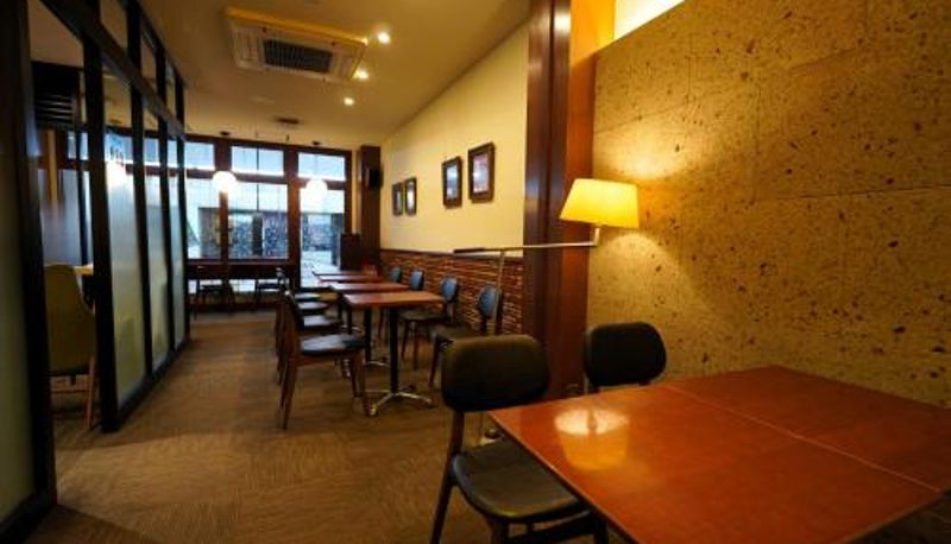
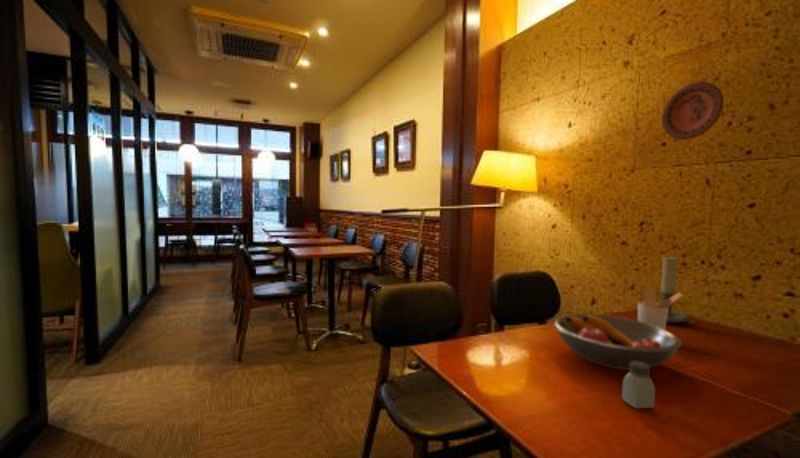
+ fruit bowl (612, 340)
+ decorative plate (691, 111)
+ candle holder (672, 288)
+ saltshaker (638, 384)
+ utensil holder (660, 313)
